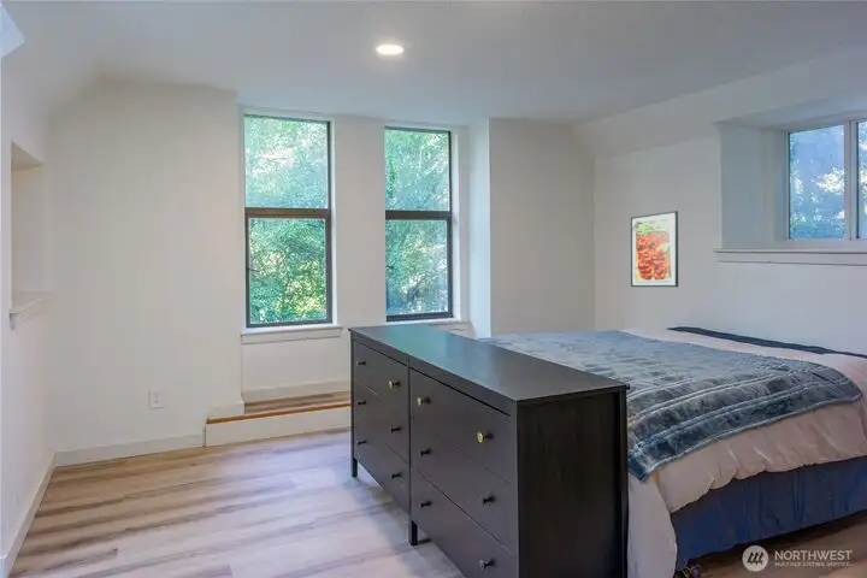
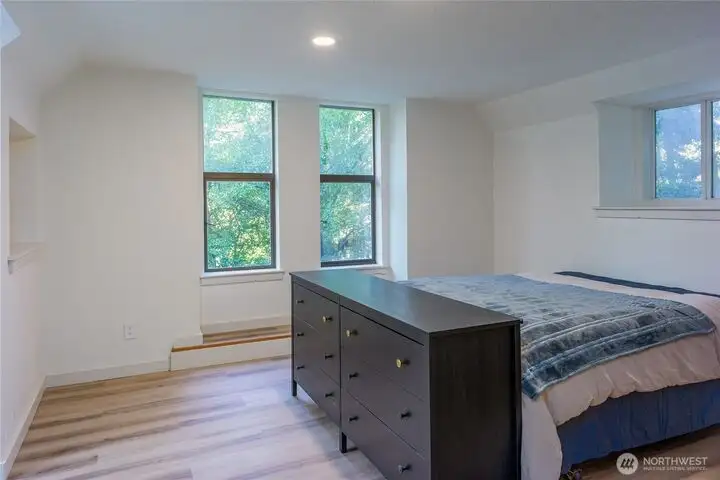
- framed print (653, 250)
